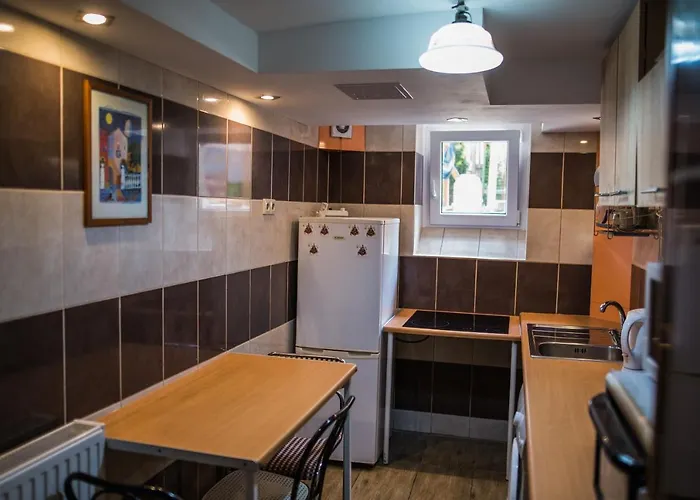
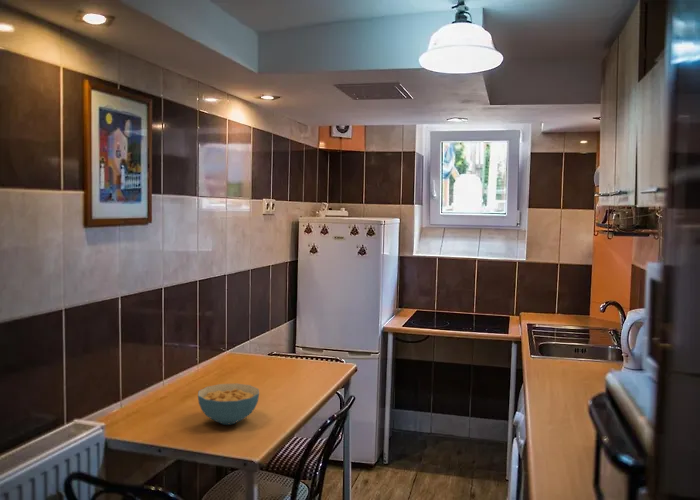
+ cereal bowl (228, 406)
